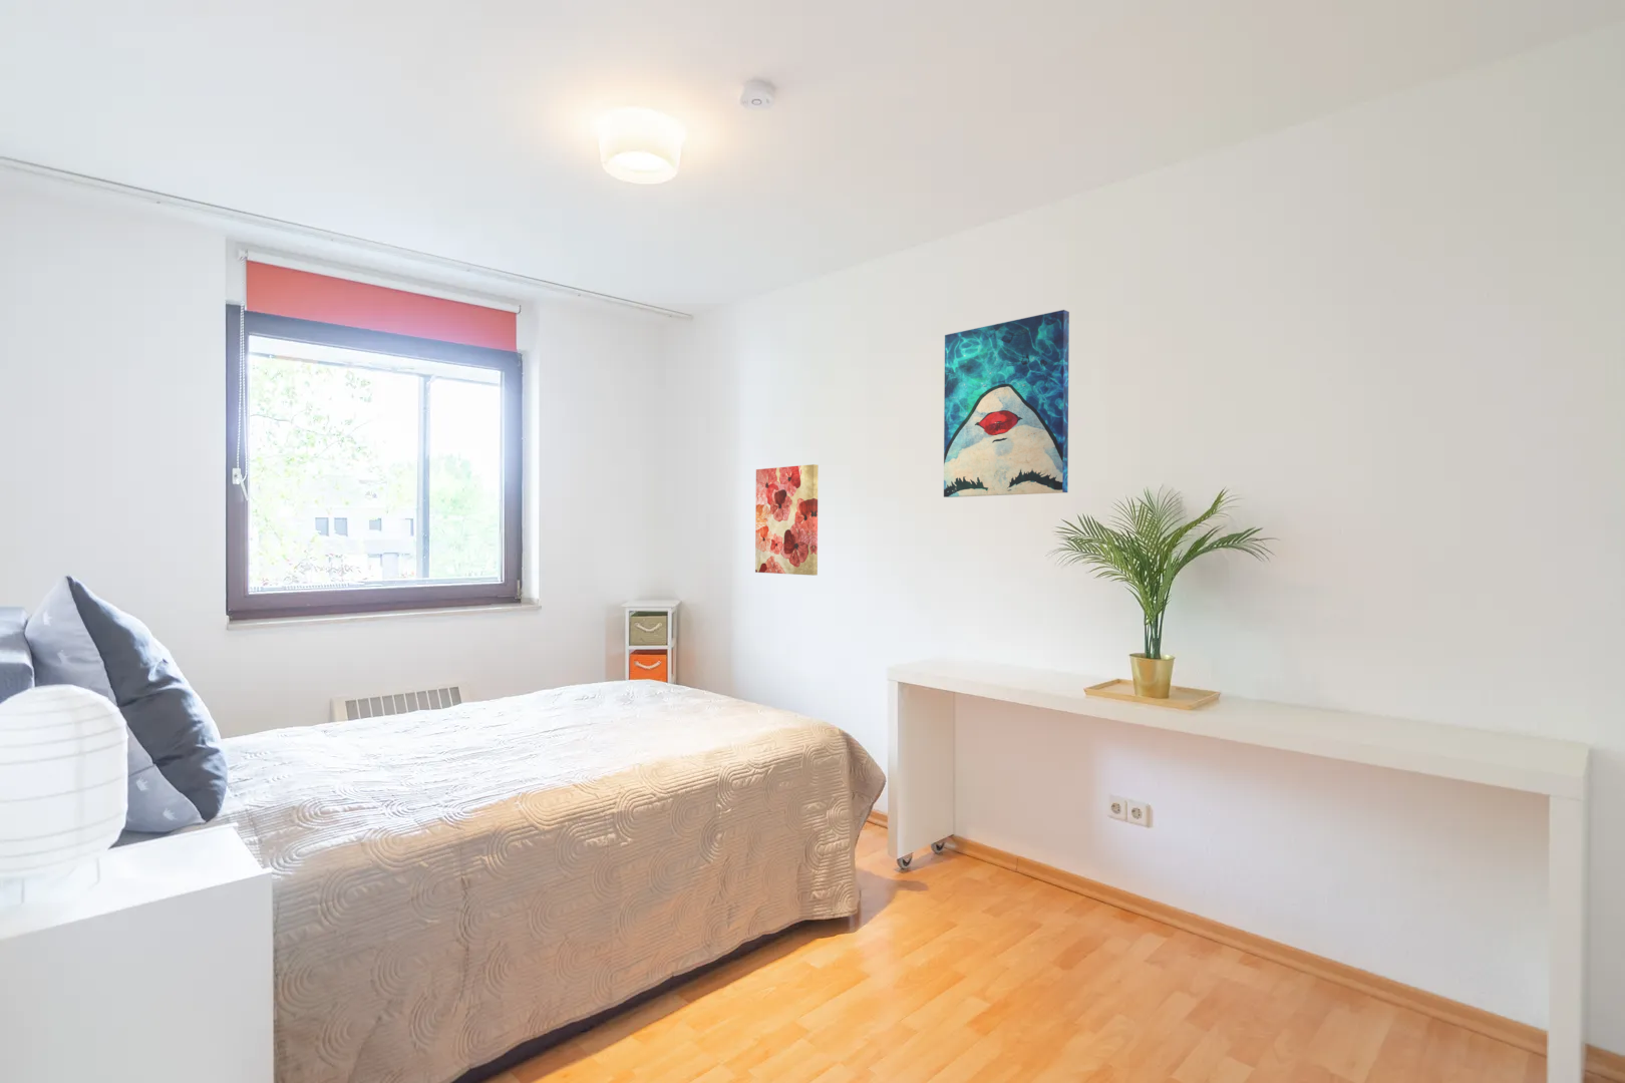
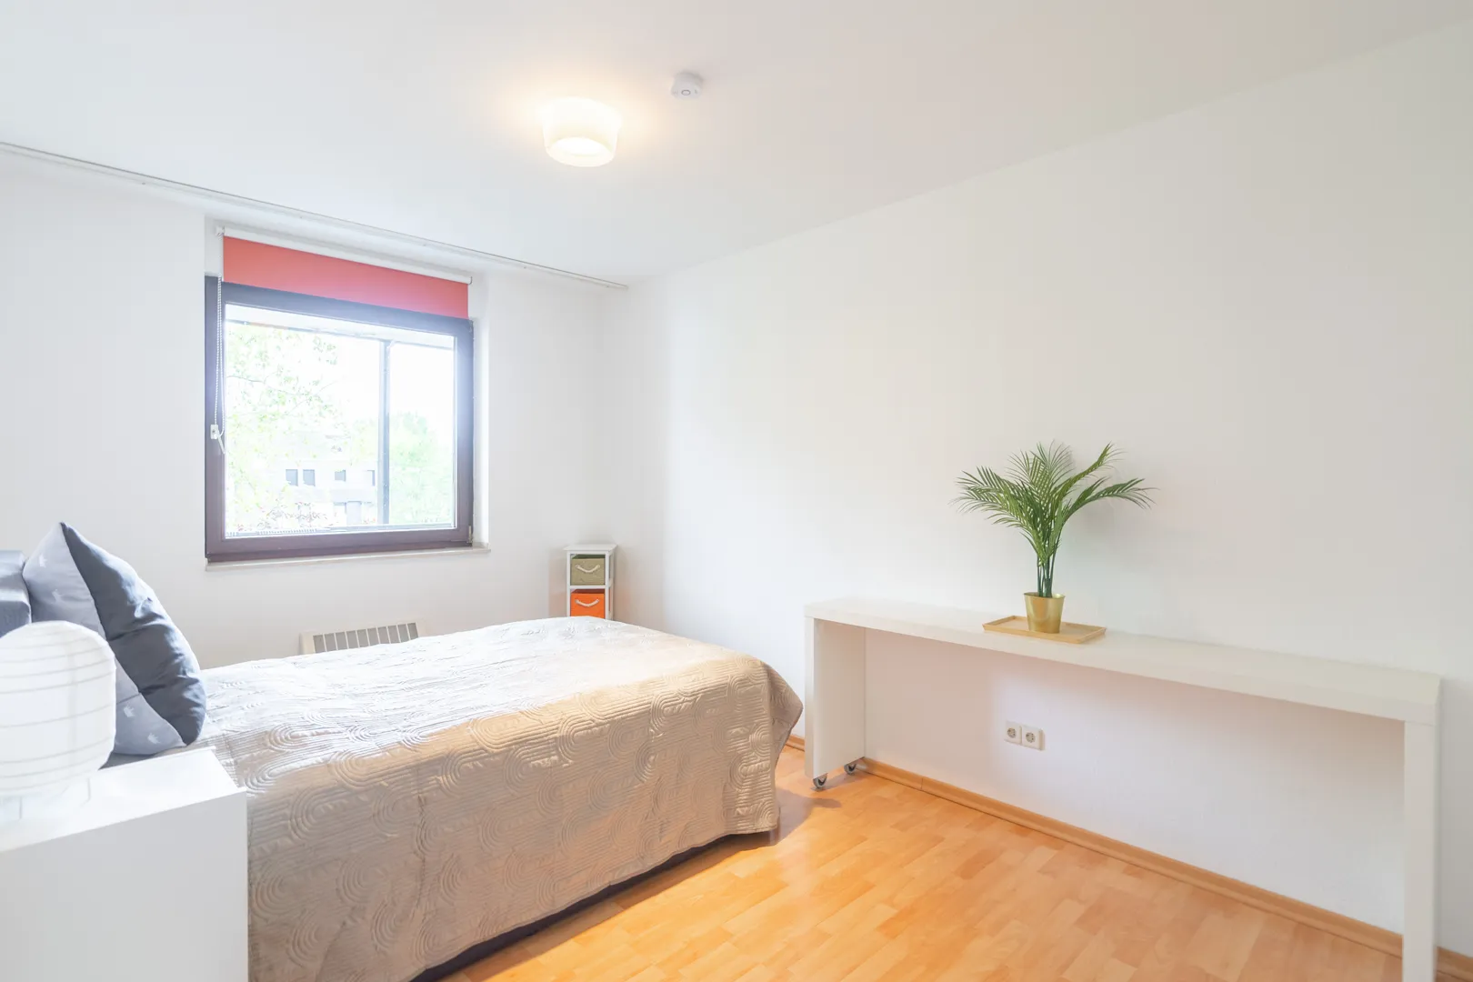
- wall art (1002, 409)
- wall art (786, 521)
